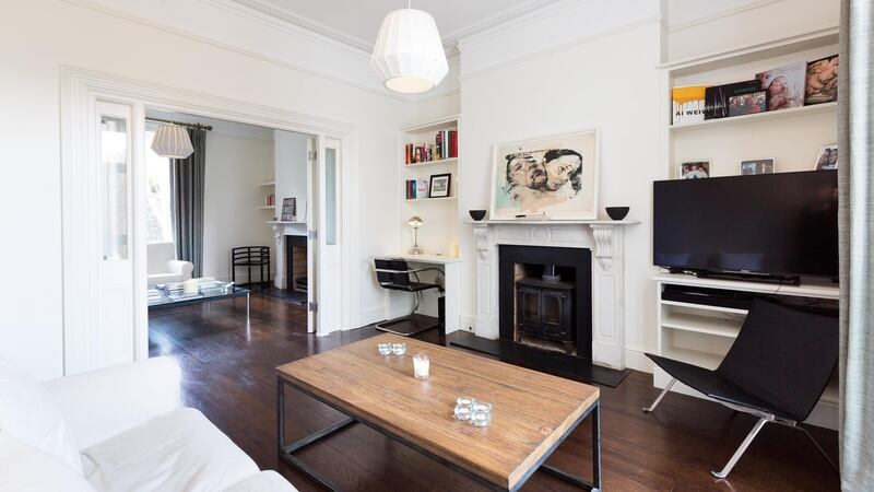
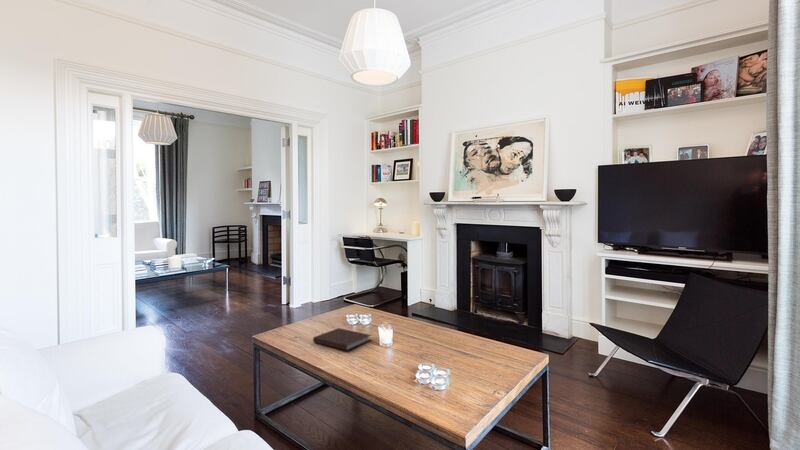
+ notebook (342, 338)
